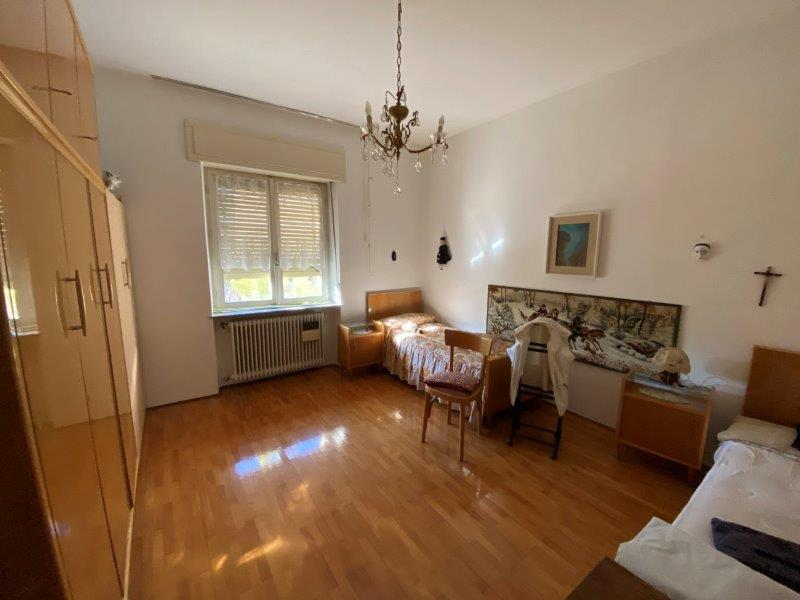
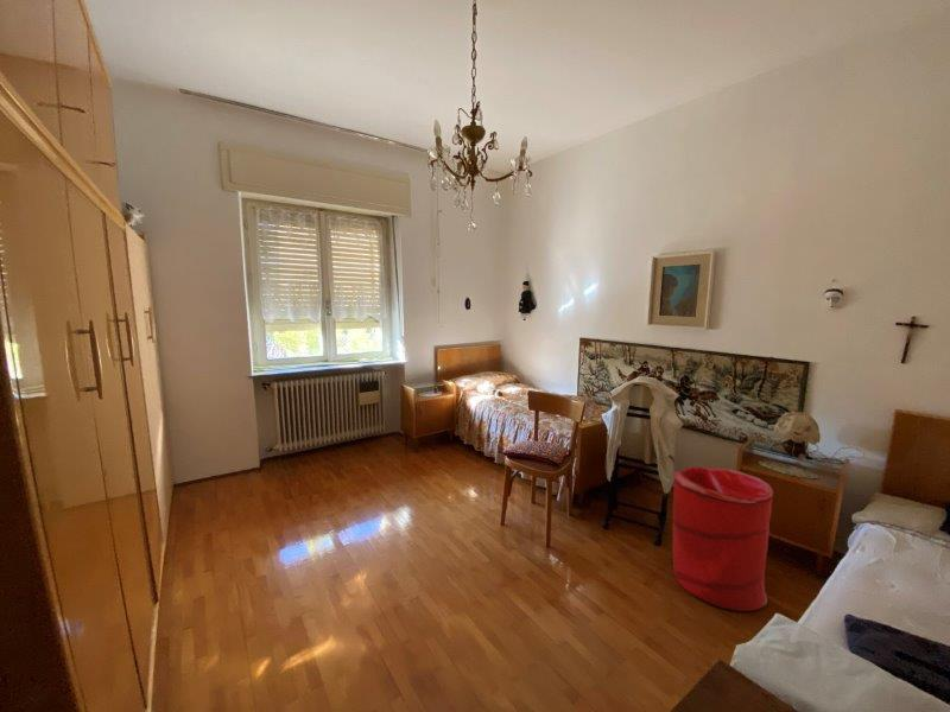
+ laundry hamper (716, 529)
